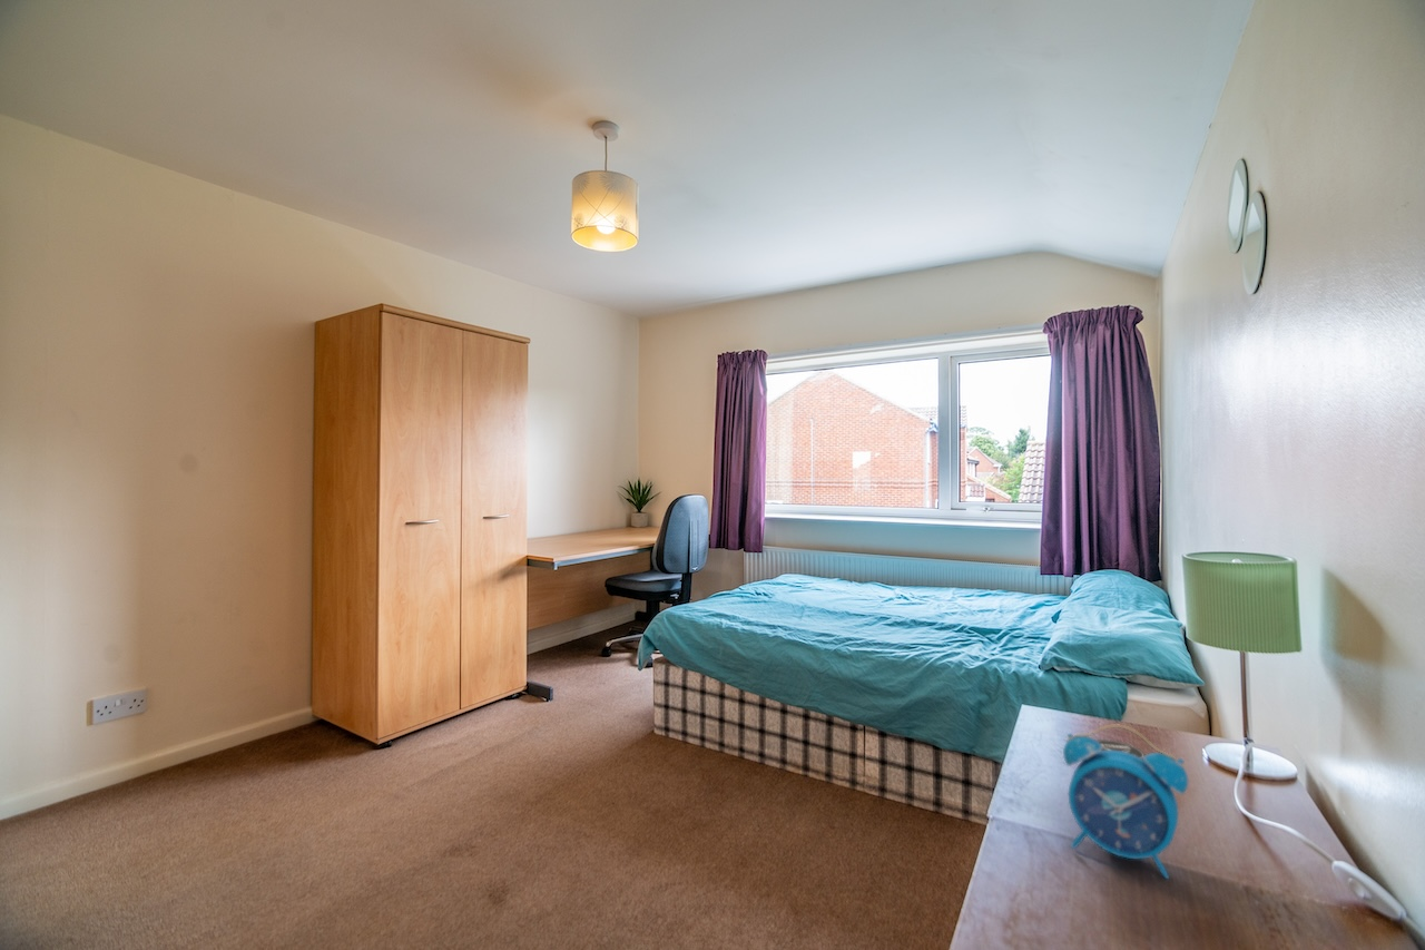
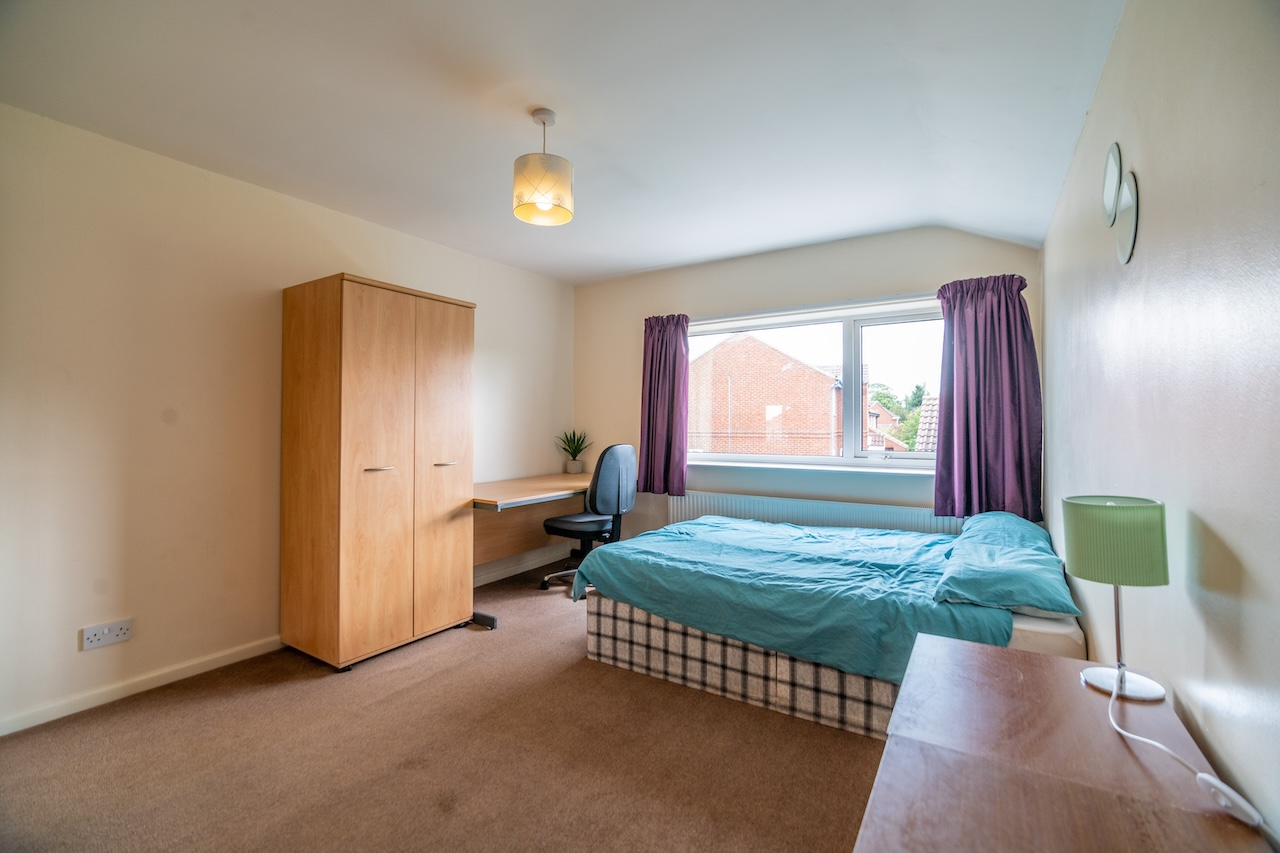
- coaster (1118, 751)
- alarm clock (1121, 793)
